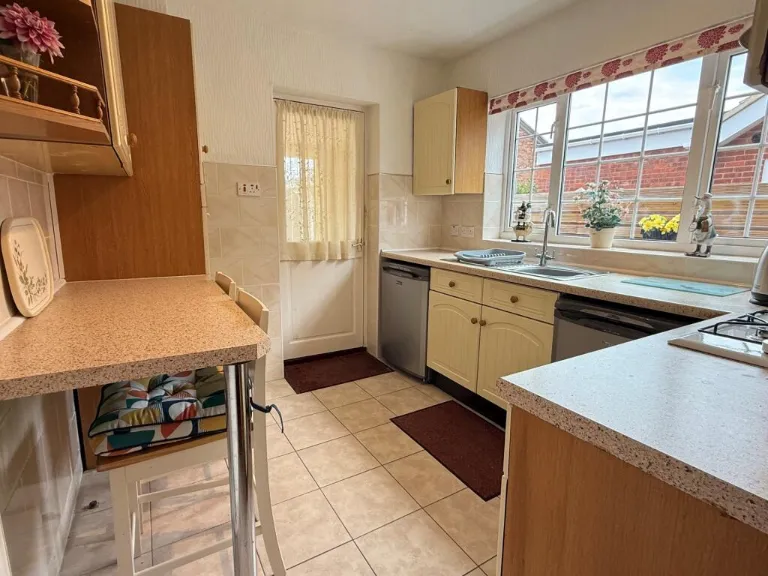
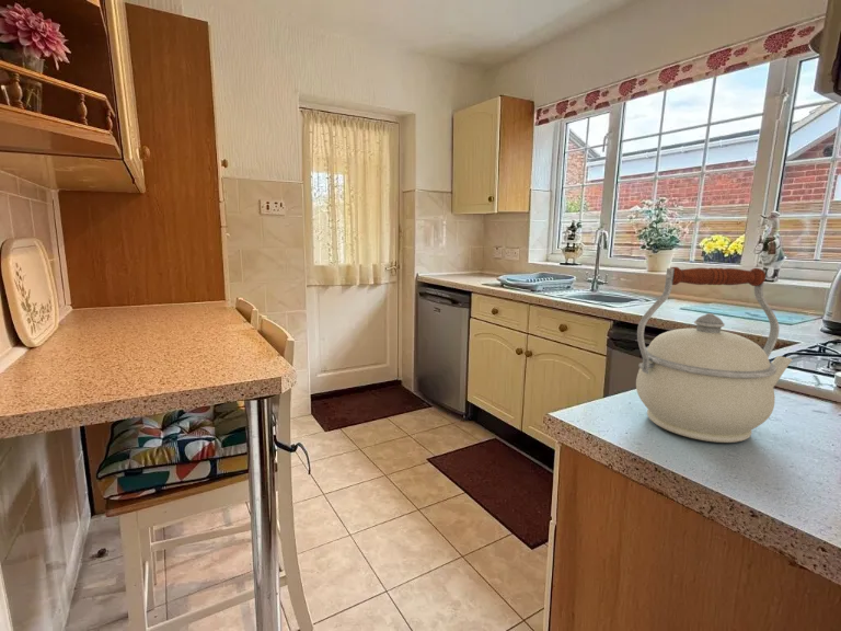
+ kettle (715, 347)
